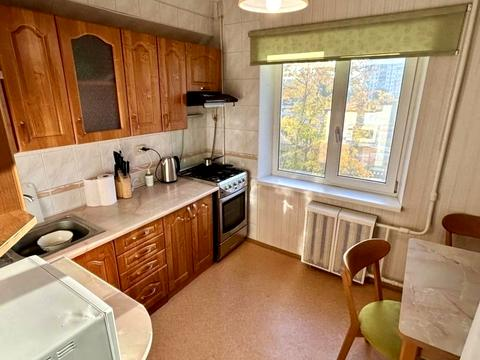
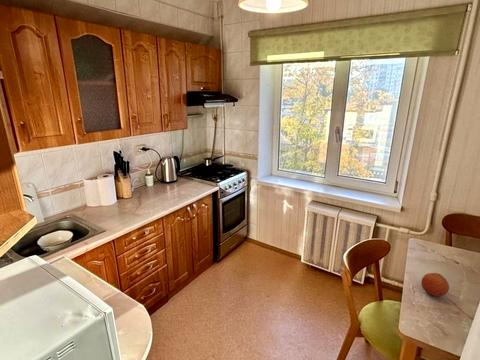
+ fruit (434, 283)
